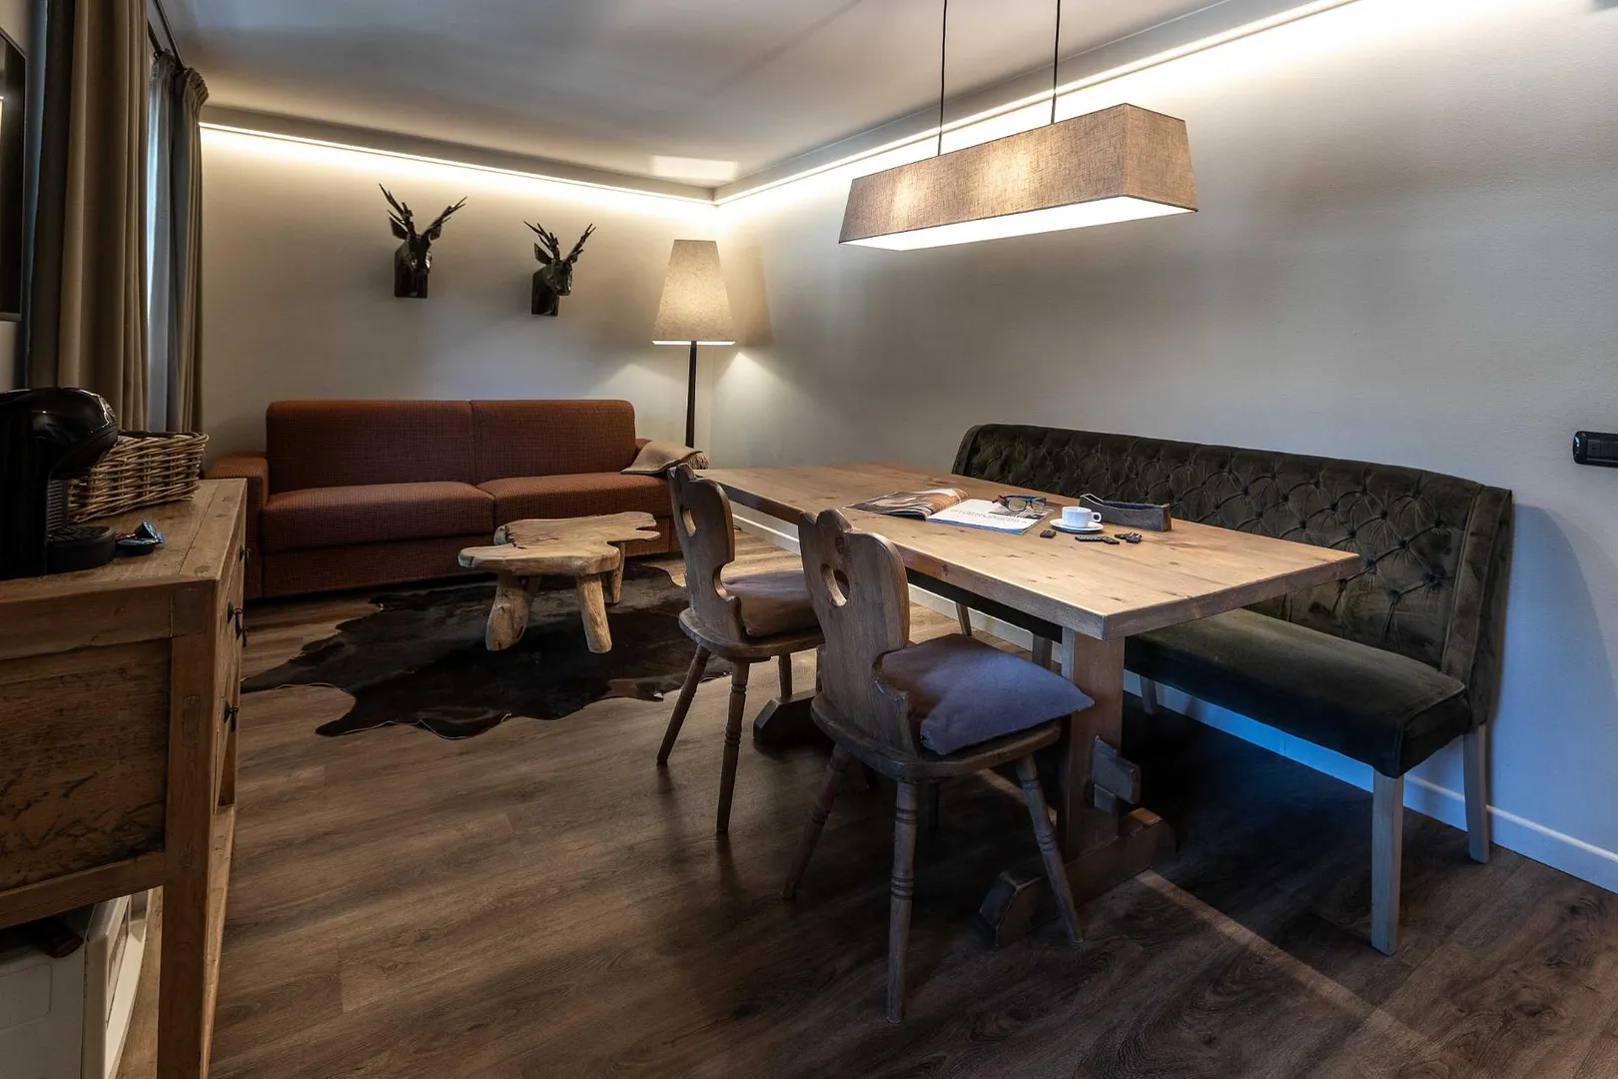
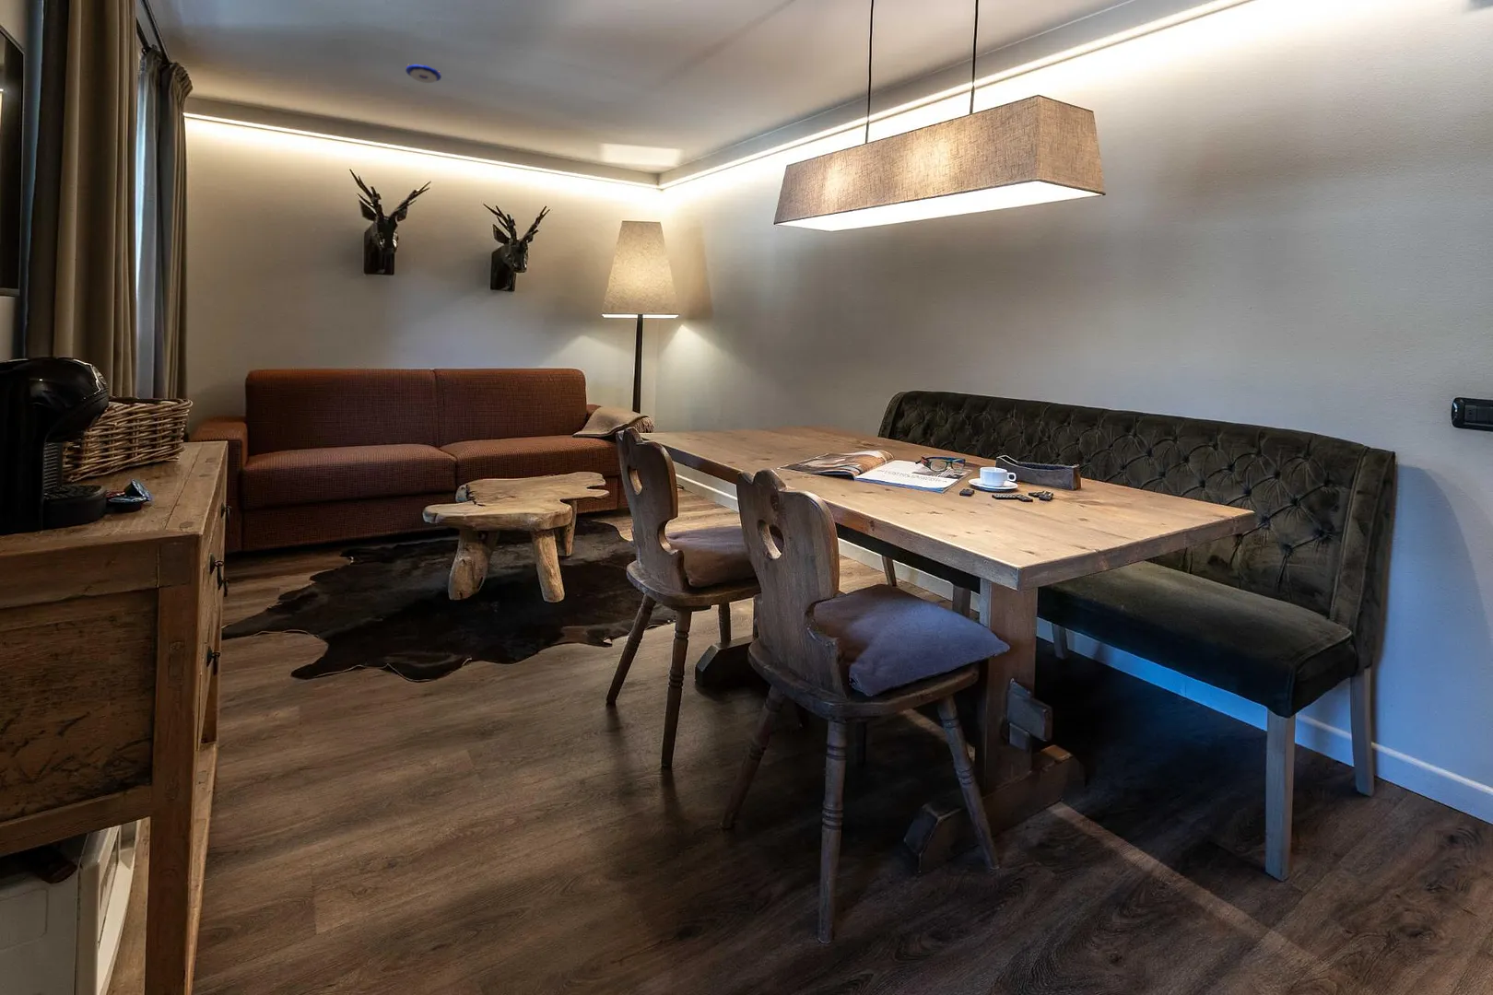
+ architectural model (423, 71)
